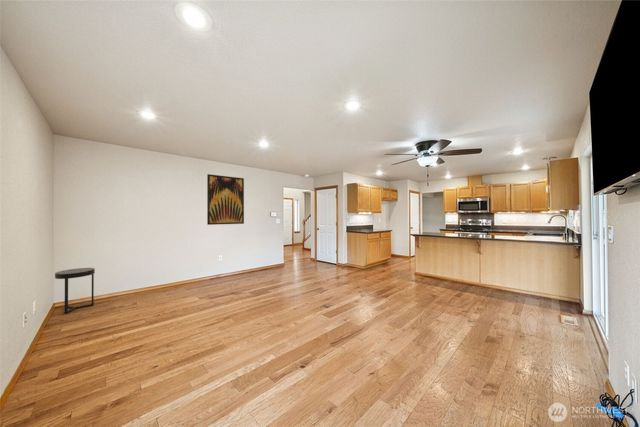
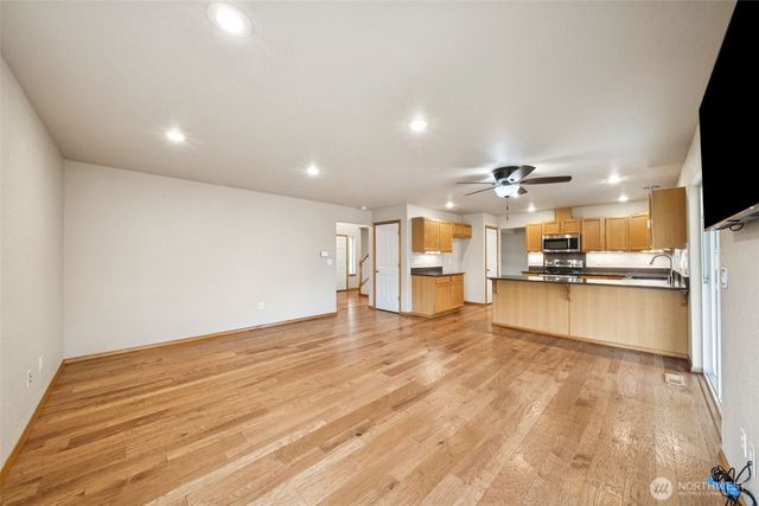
- wall art (226, 200)
- side table (67, 289)
